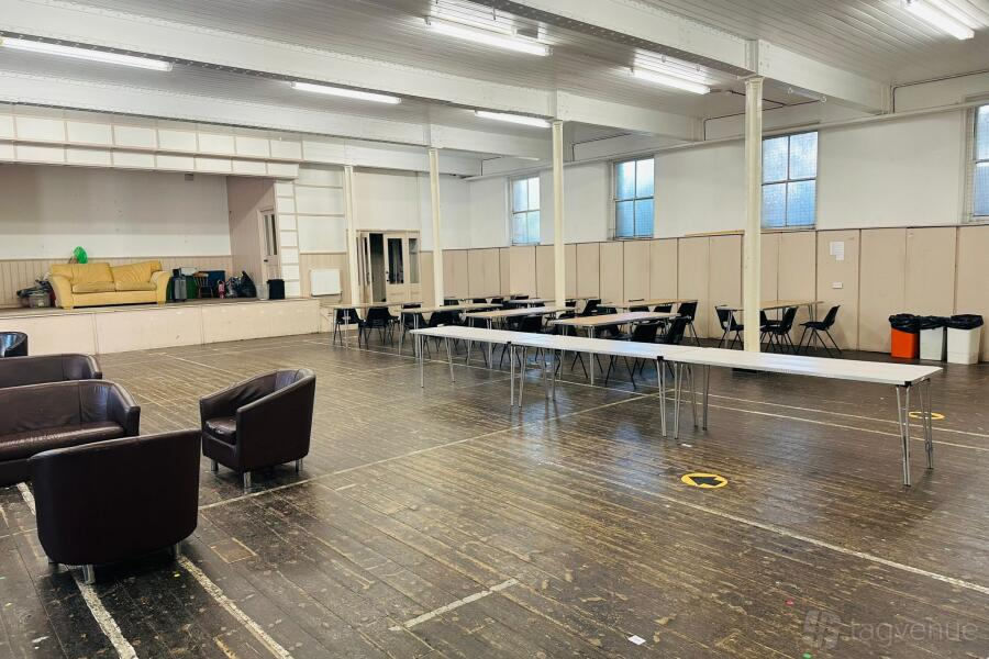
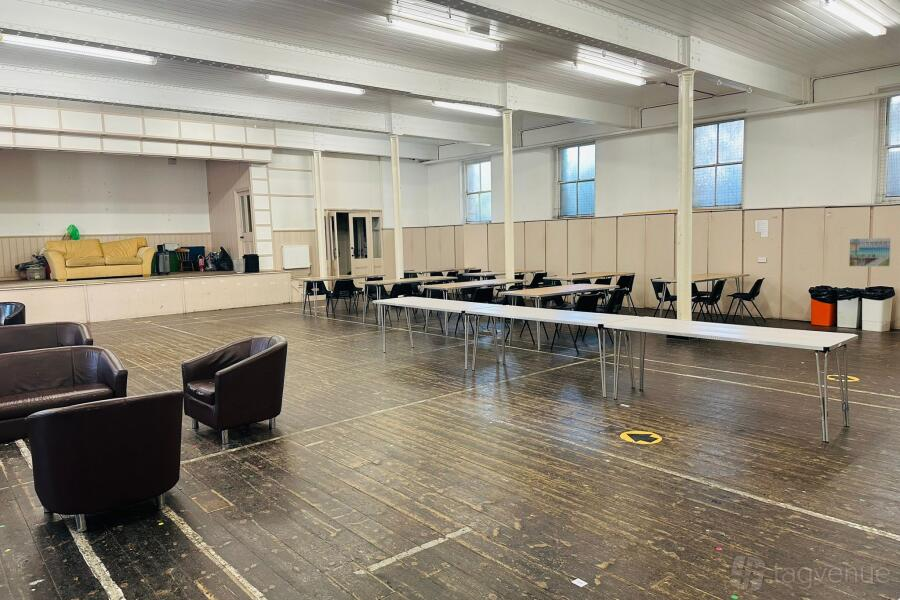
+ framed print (869, 252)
